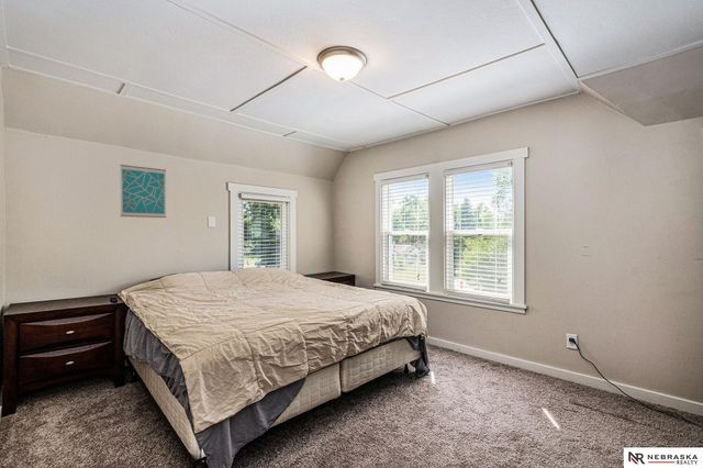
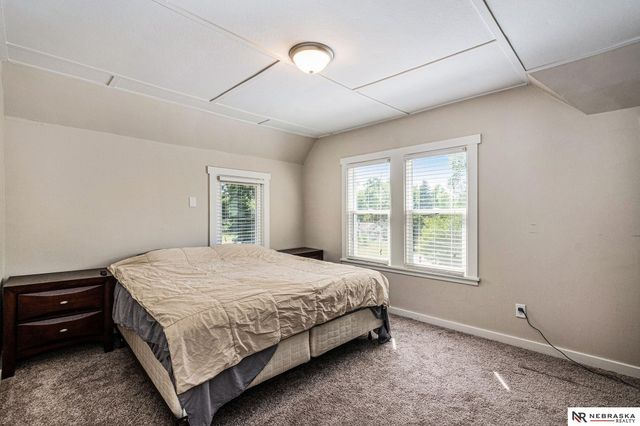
- wall art (144, 192)
